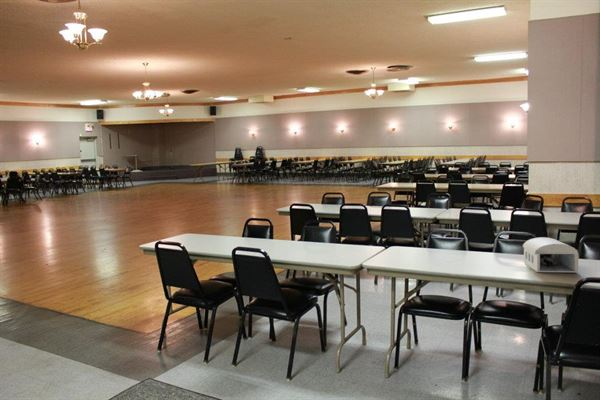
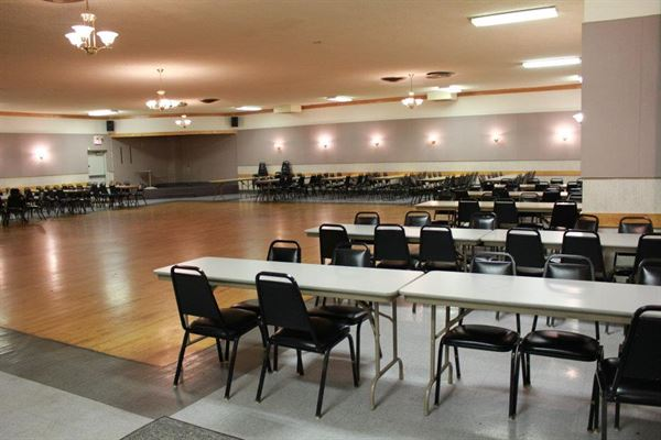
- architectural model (549, 254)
